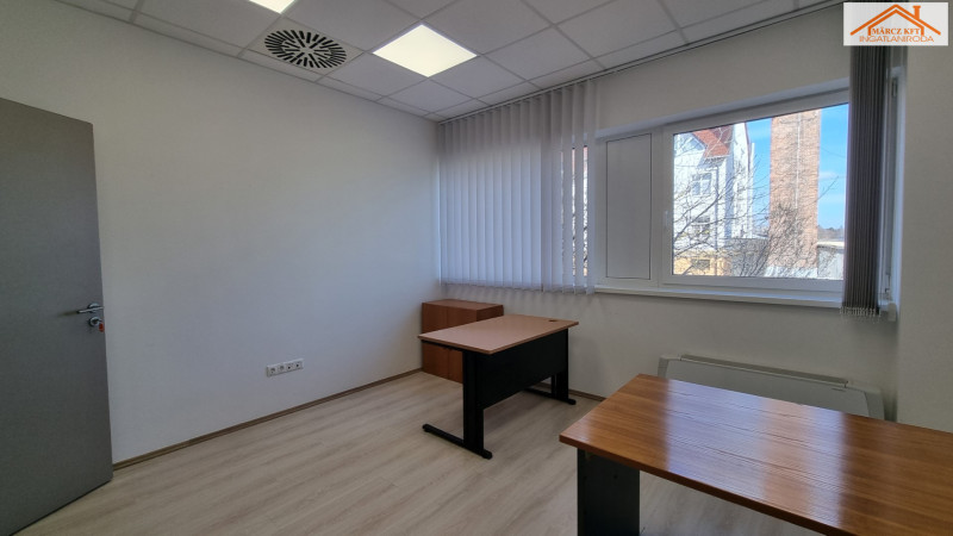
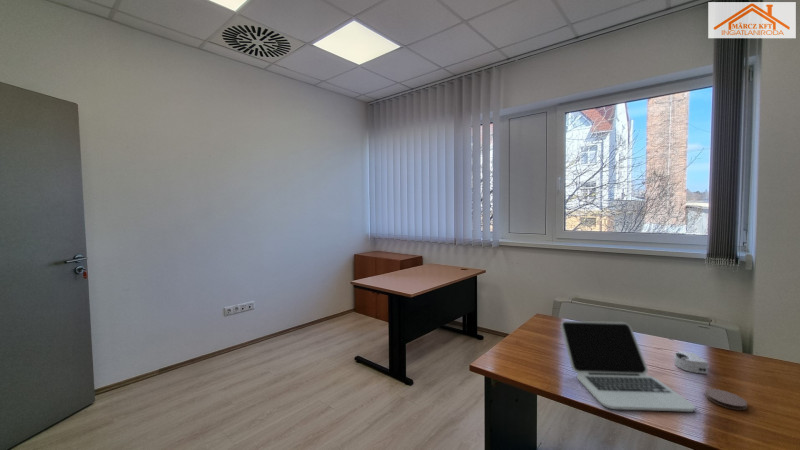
+ computer mouse (688, 361)
+ laptop (618, 359)
+ coaster (725, 398)
